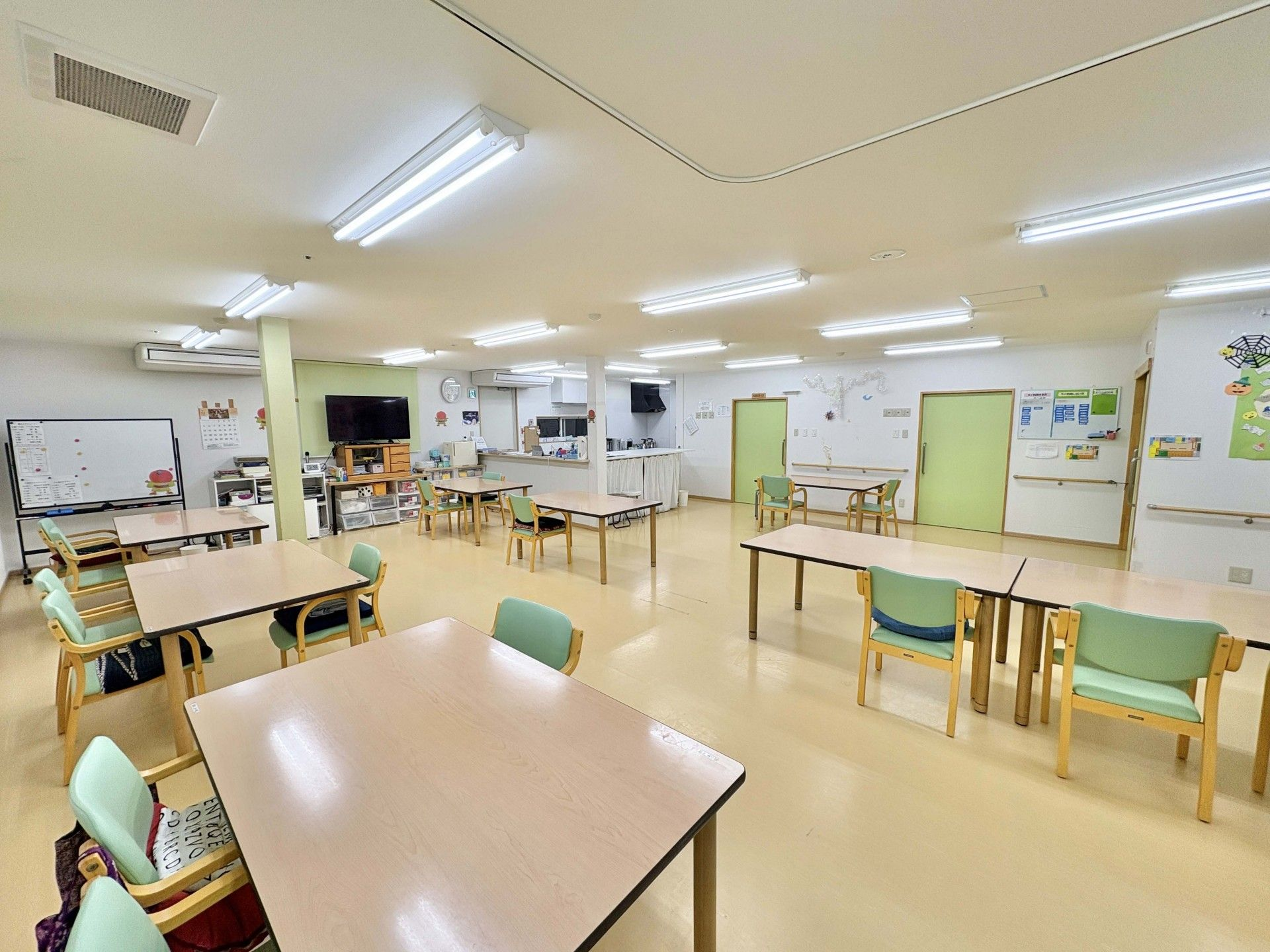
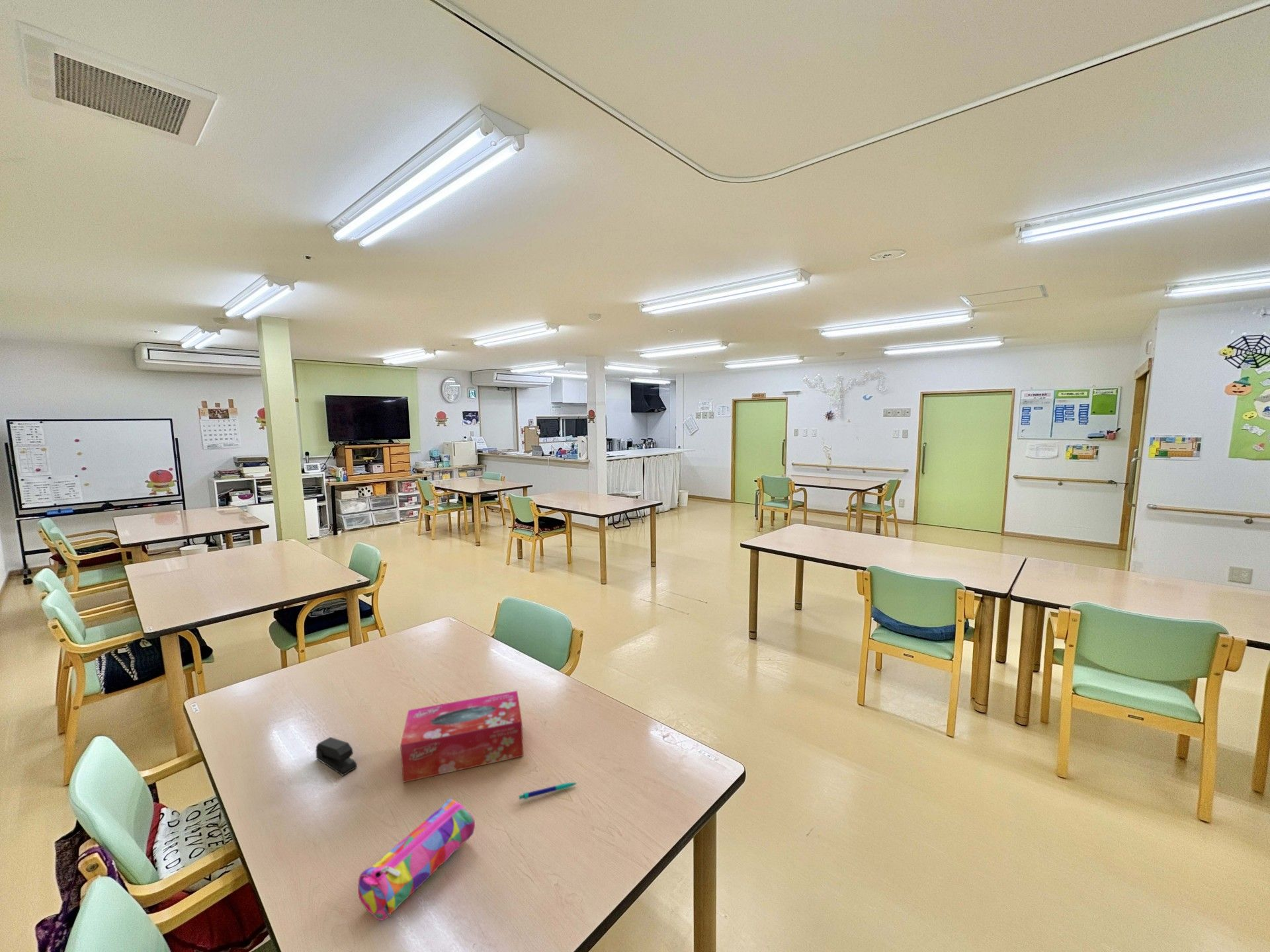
+ pencil case (419, 854)
+ pen (549, 789)
+ tissue box (464, 733)
+ stapler (335, 752)
